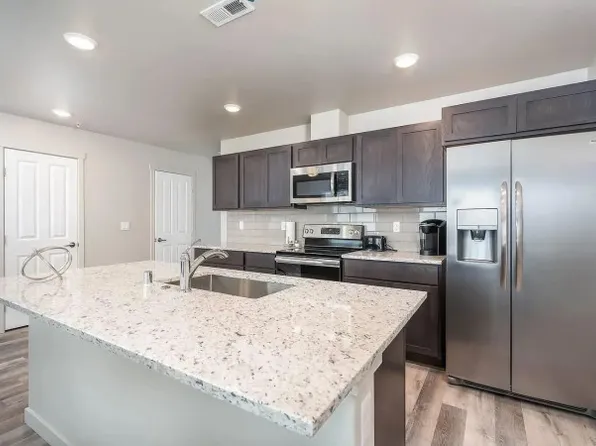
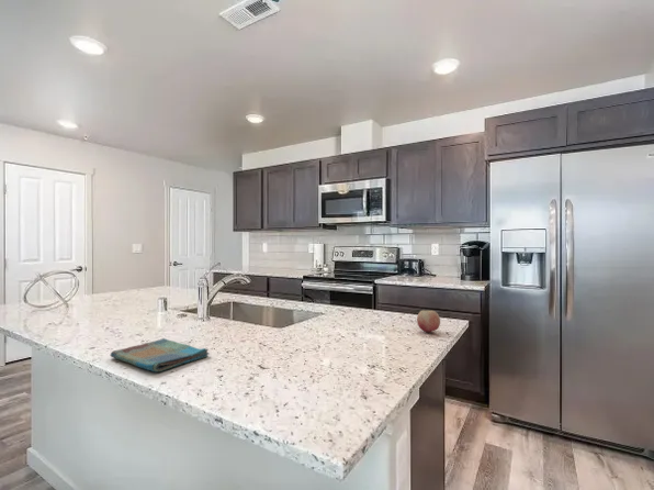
+ dish towel (159, 353)
+ fruit (428, 321)
